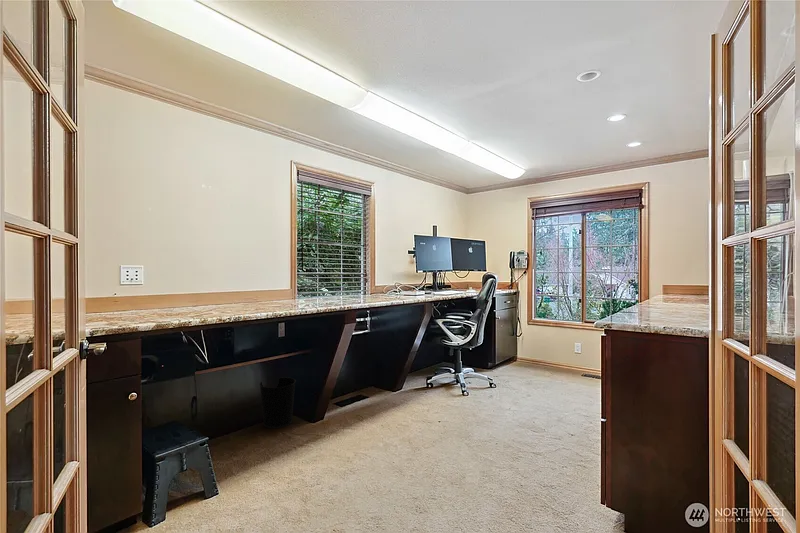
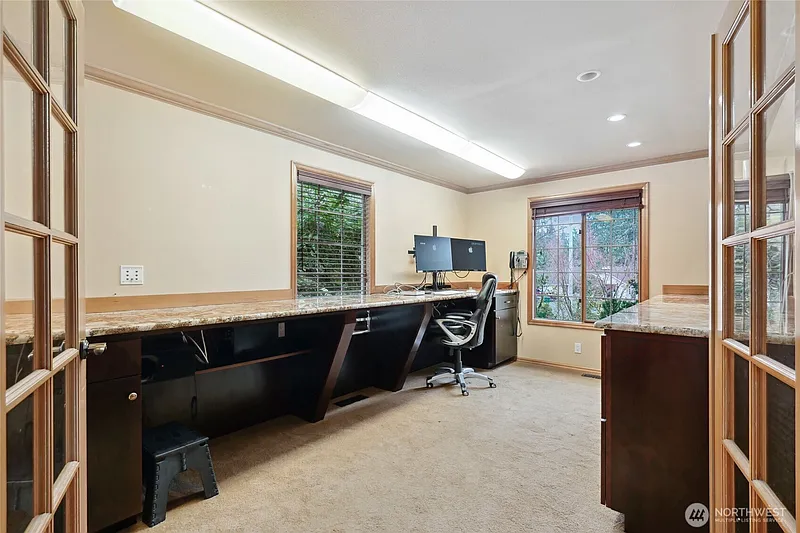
- wastebasket (277, 402)
